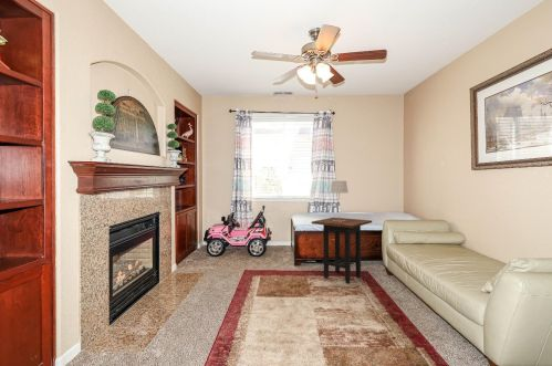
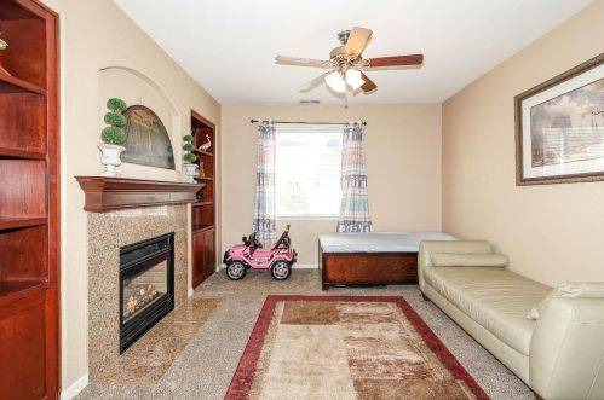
- table lamp (339, 196)
- side table (339, 249)
